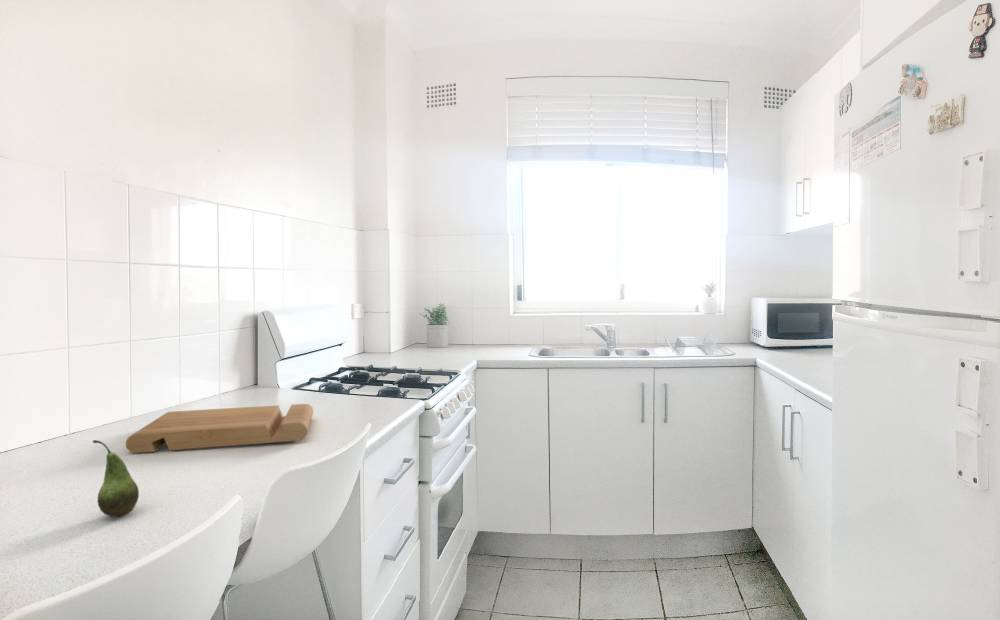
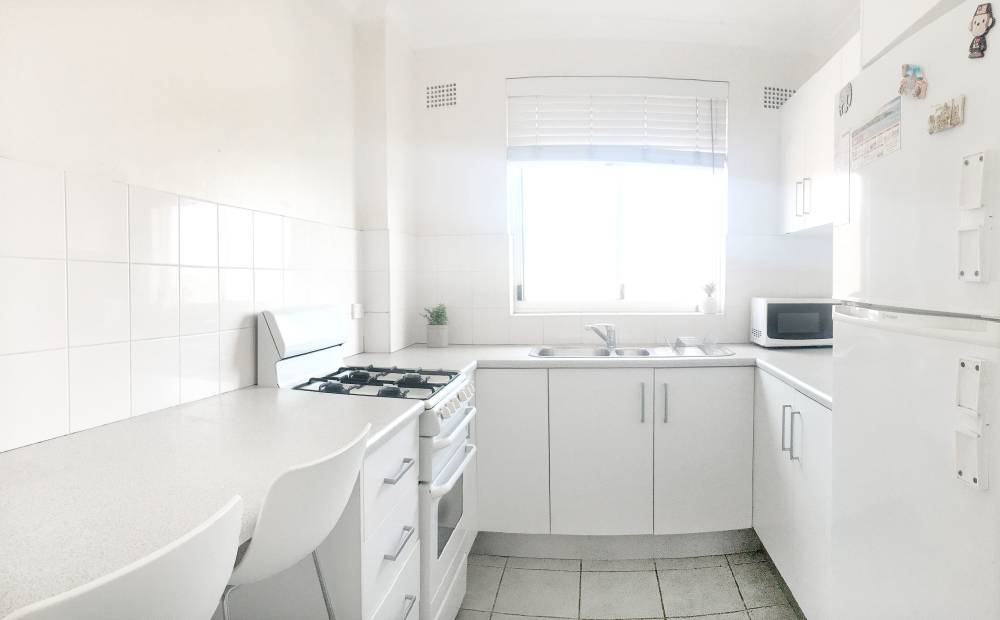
- fruit (117, 475)
- cutting board (231, 425)
